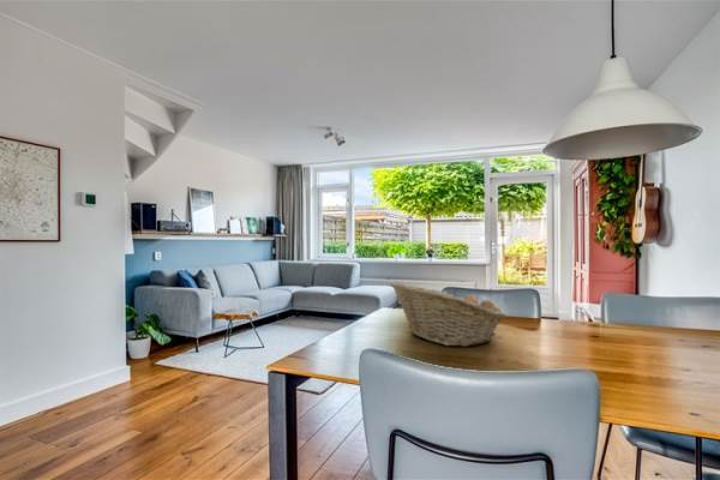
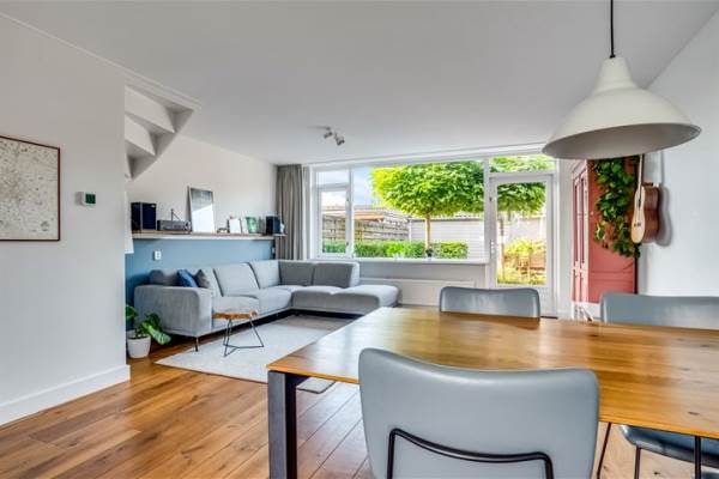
- fruit basket (444, 308)
